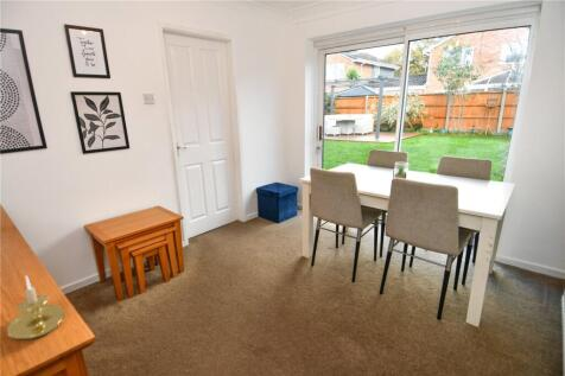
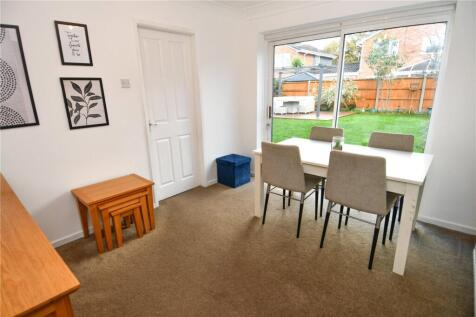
- candle holder (33, 301)
